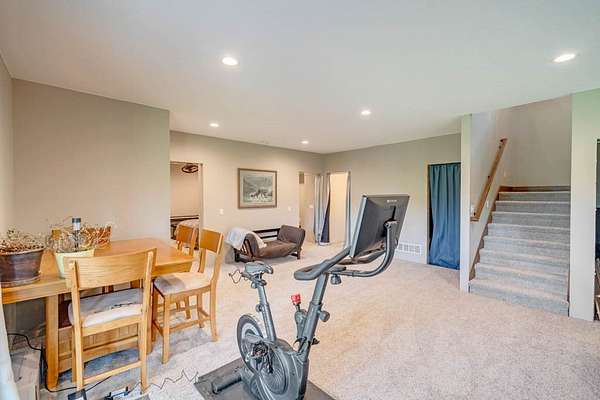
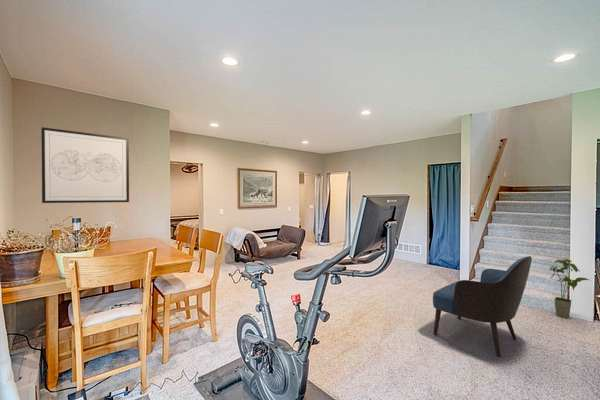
+ wall art (88, 168)
+ house plant (568, 288)
+ armchair (482, 294)
